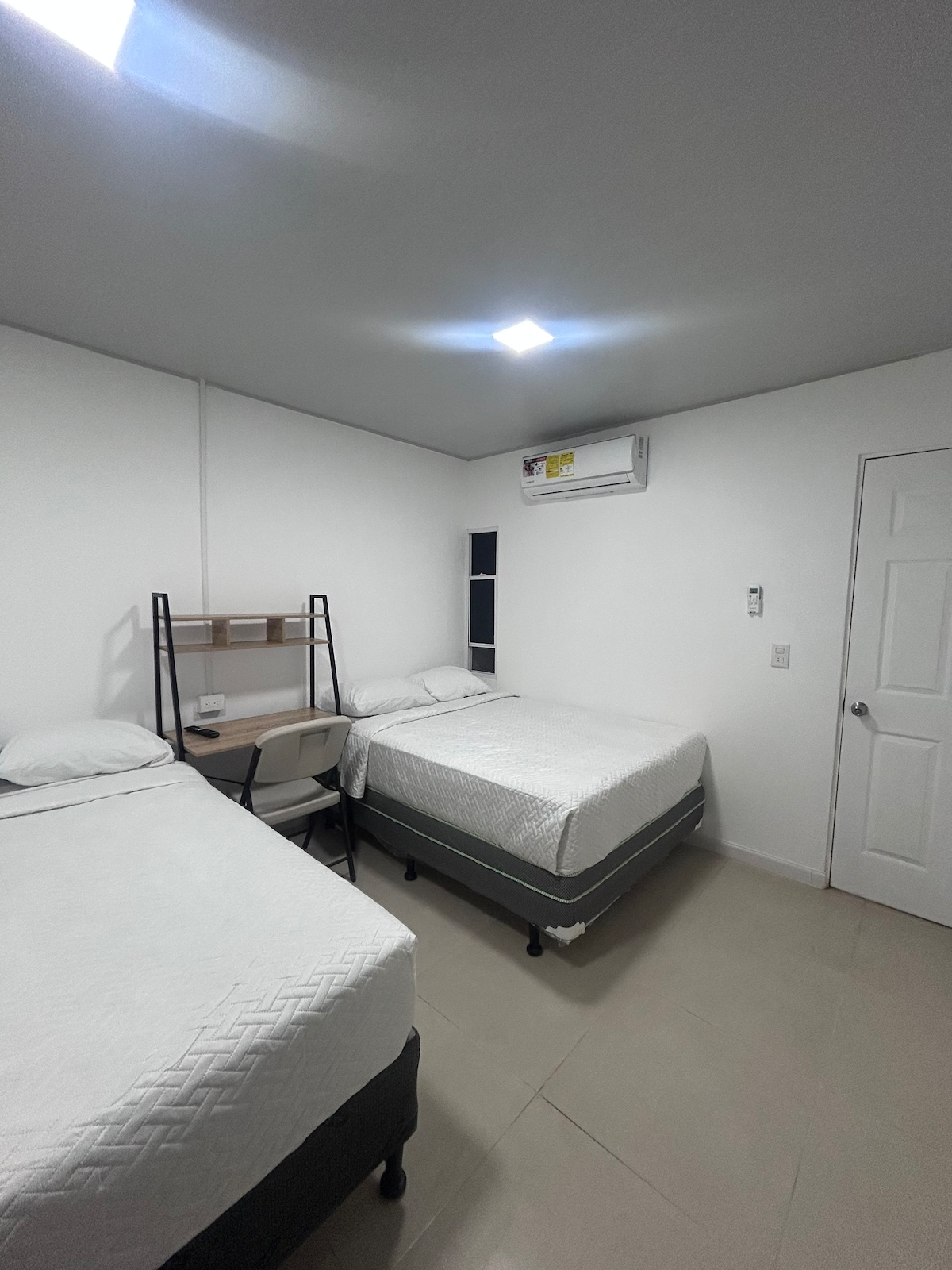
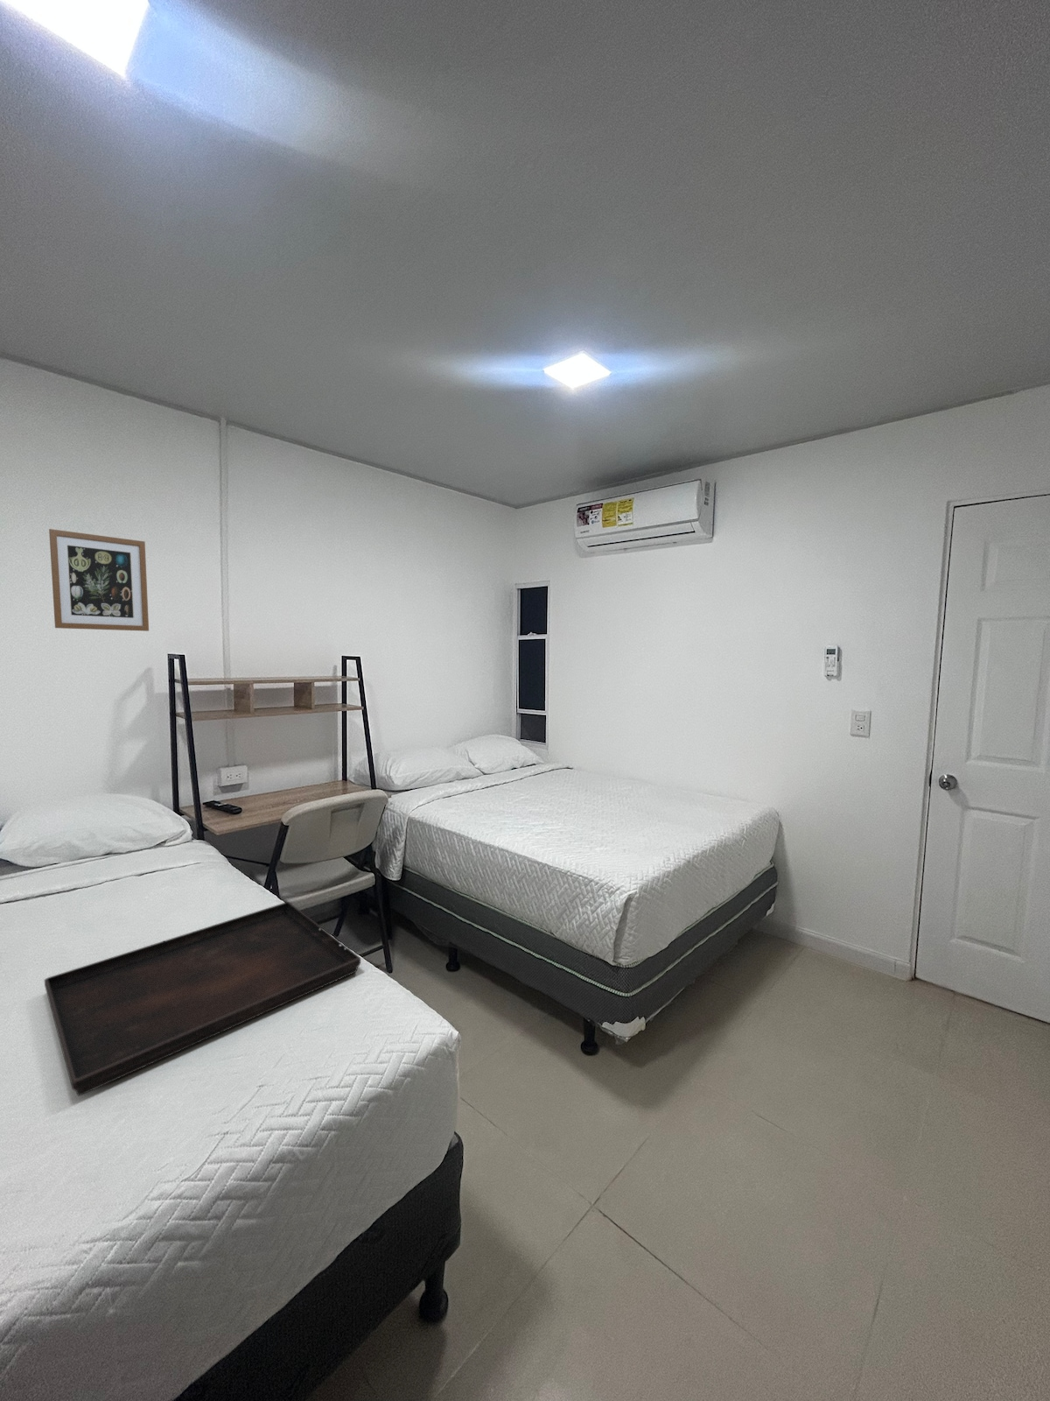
+ wall art (101, 582)
+ serving tray (210, 974)
